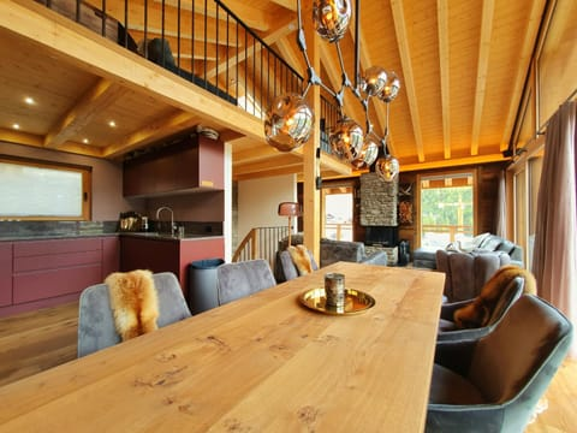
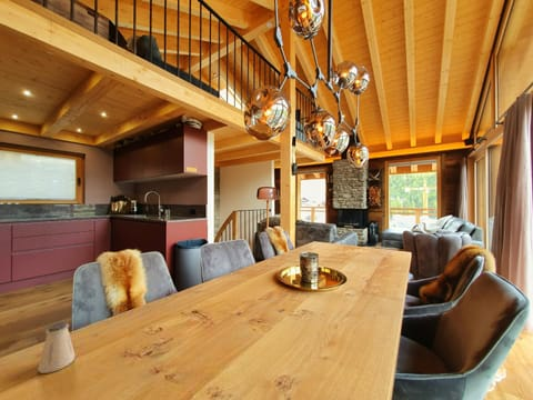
+ saltshaker (57, 343)
